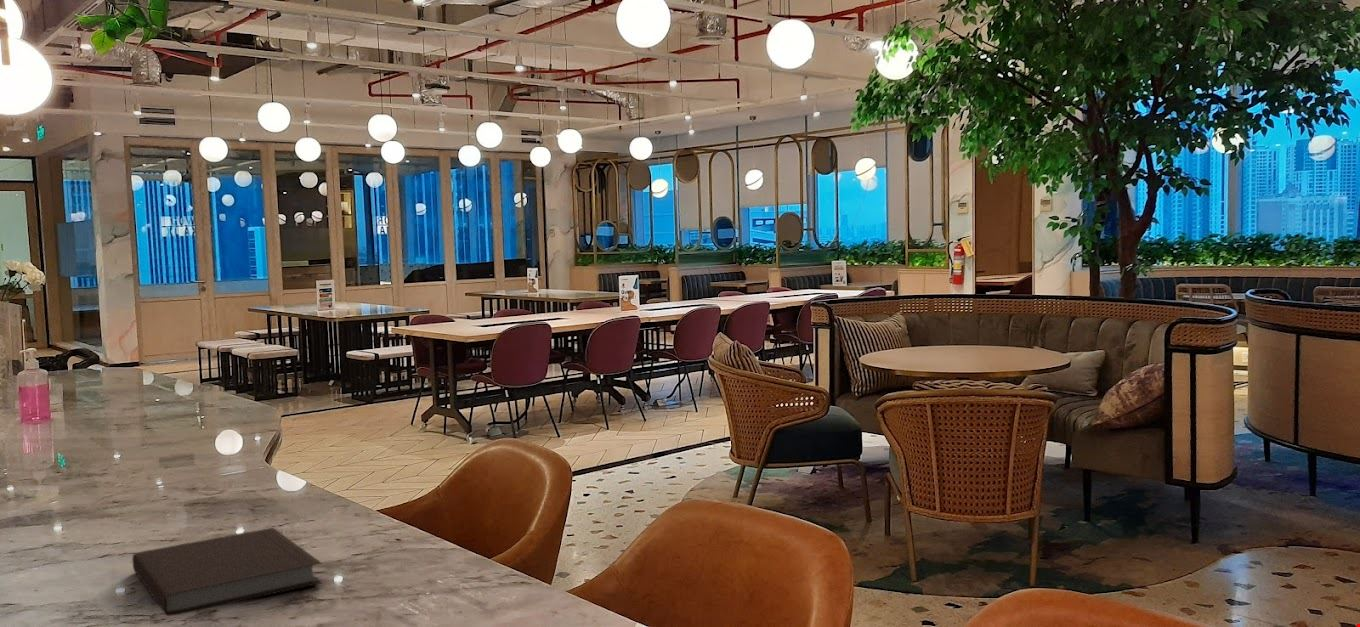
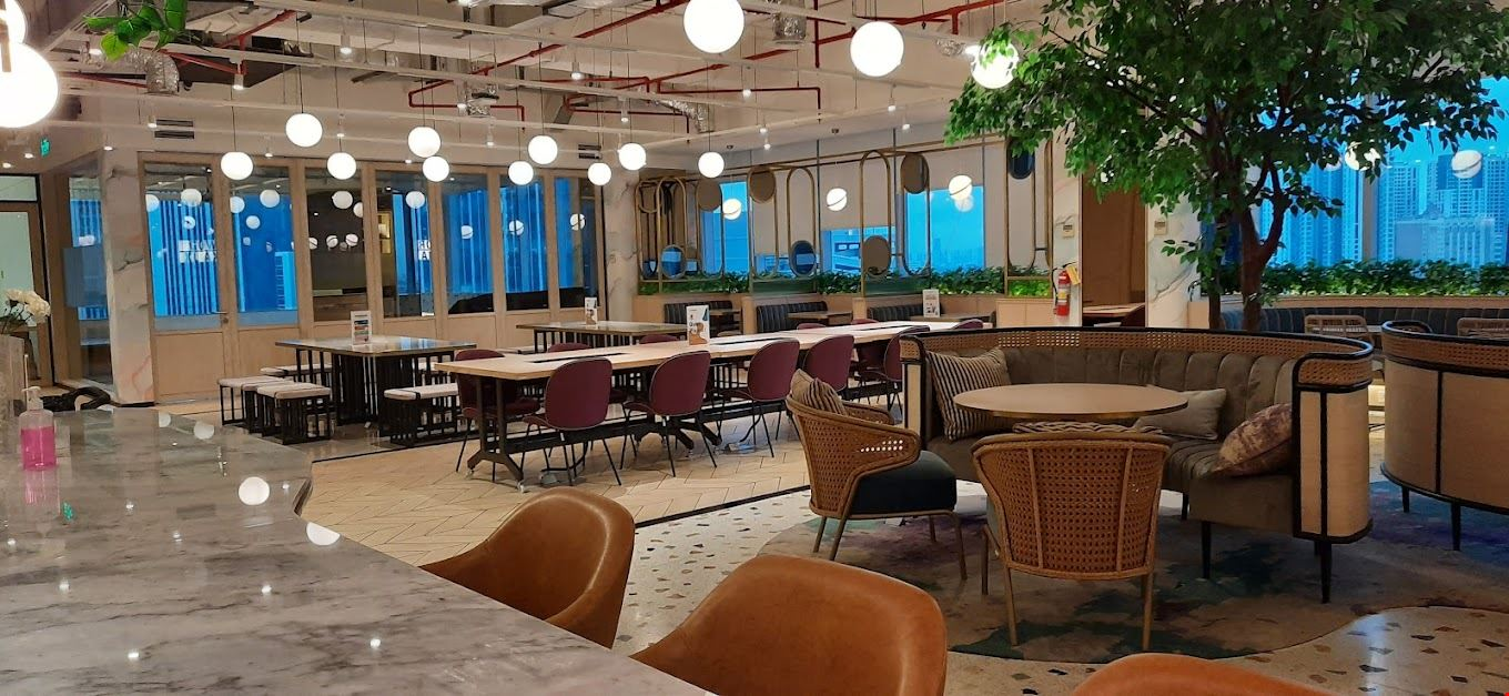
- notebook (224, 567)
